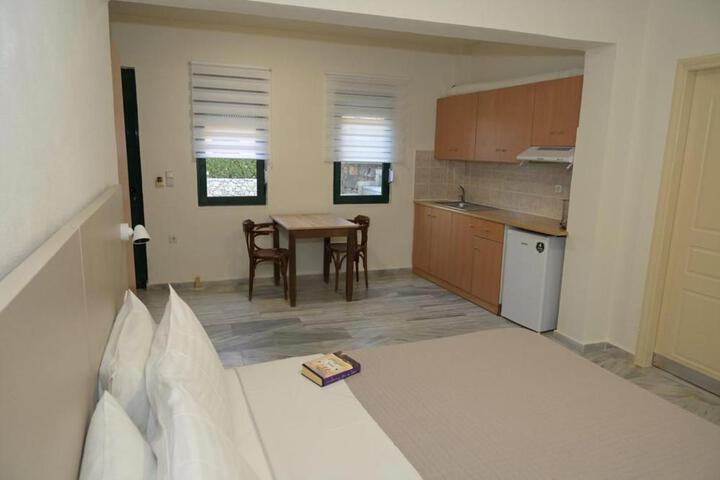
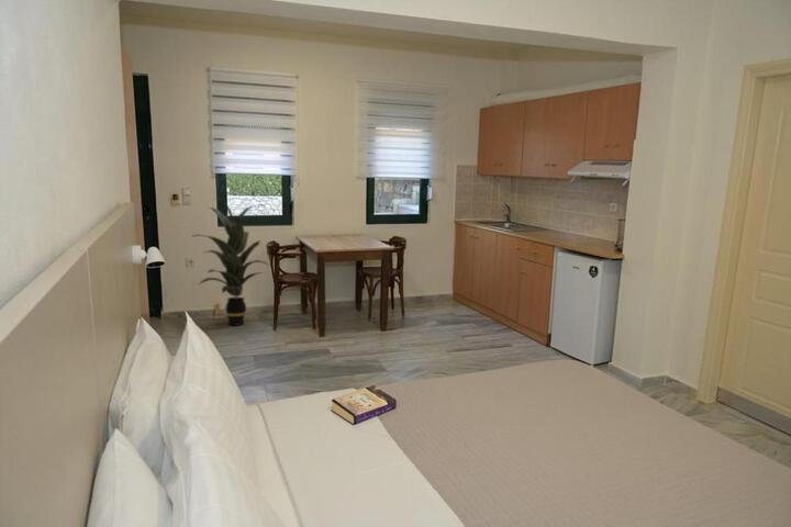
+ indoor plant (230, 261)
